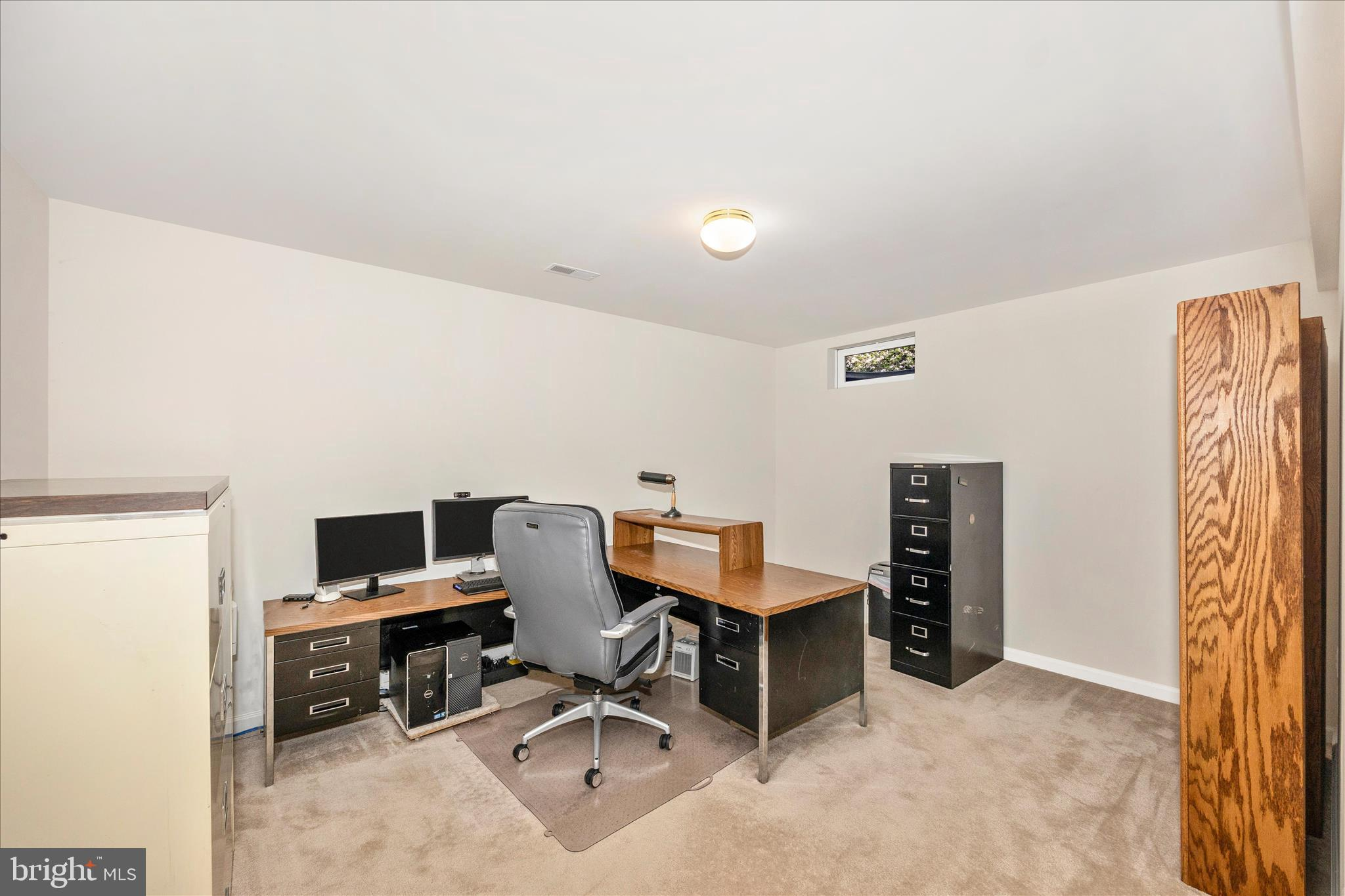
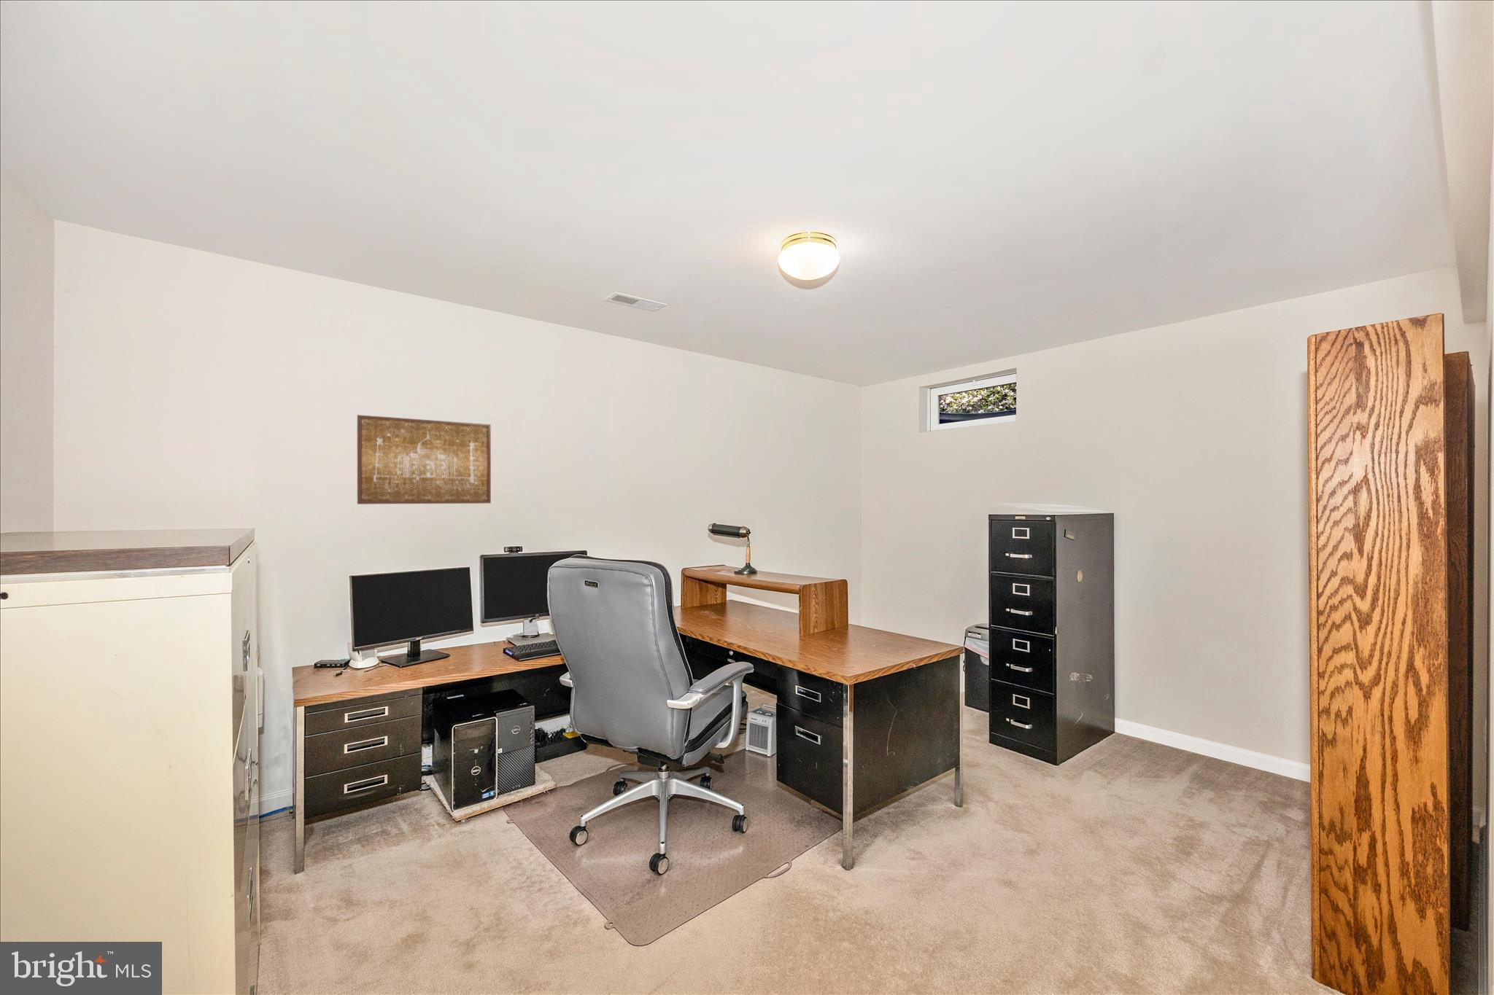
+ wall art (428, 462)
